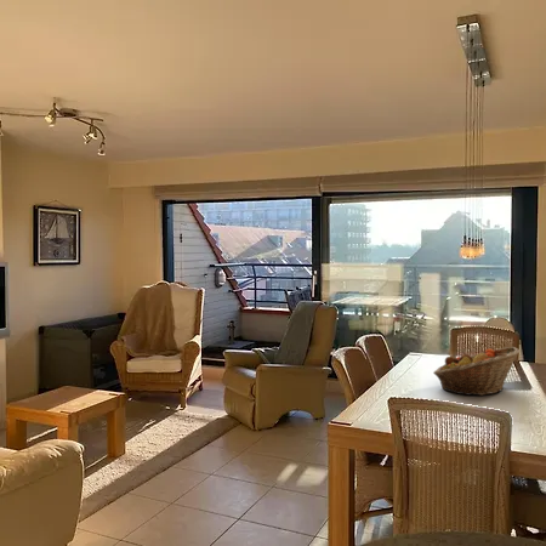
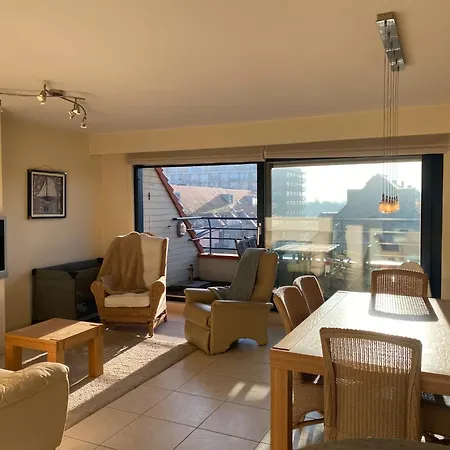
- fruit basket (476, 368)
